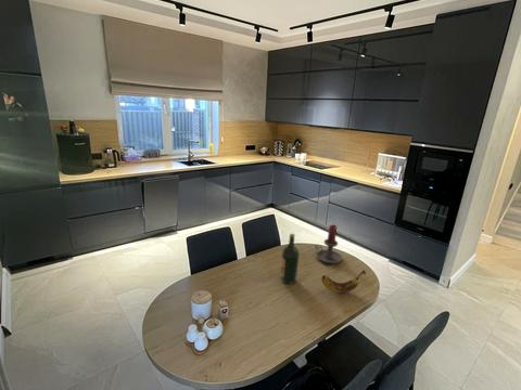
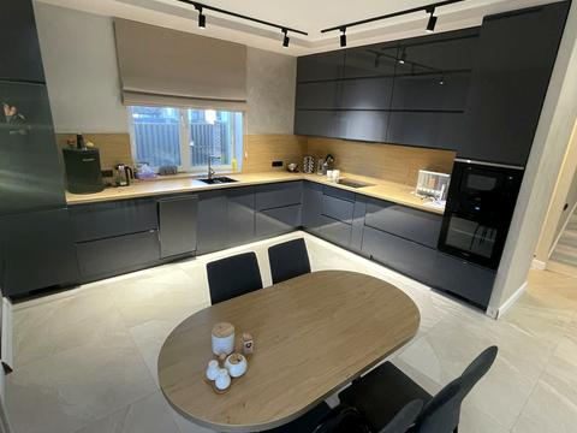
- banana (342, 283)
- wine bottle (290, 257)
- candle holder (328, 240)
